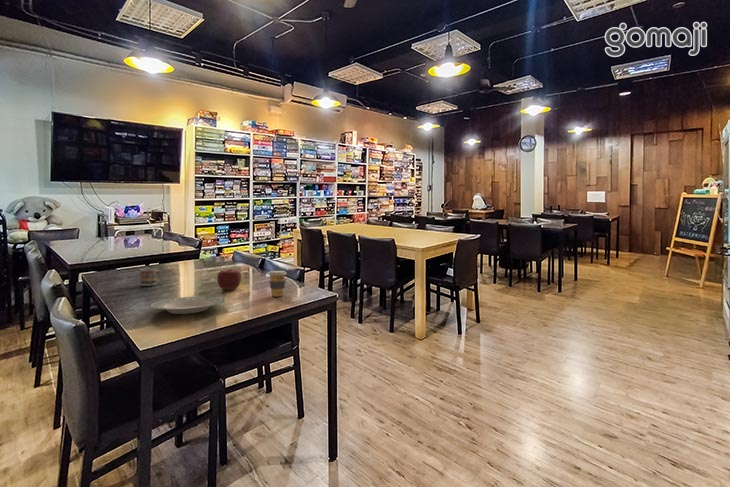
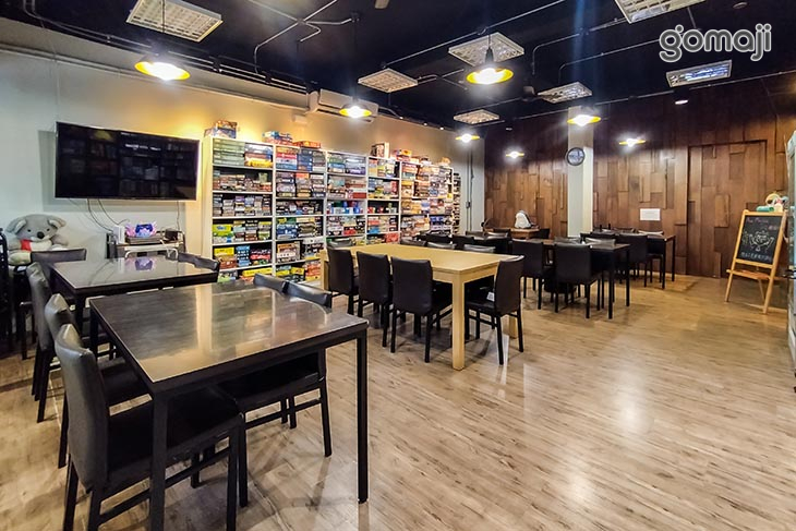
- plate (188, 306)
- cup (151, 276)
- coffee cup (277, 283)
- apple (229, 279)
